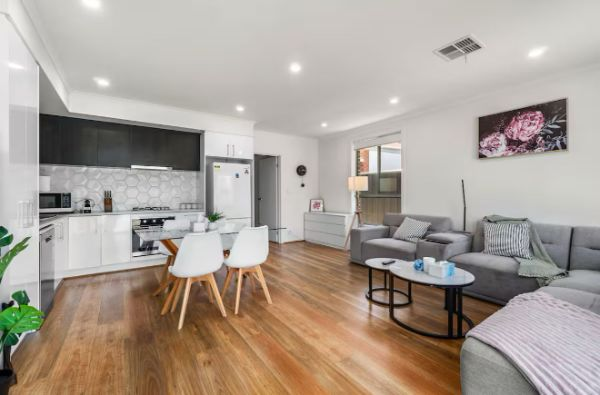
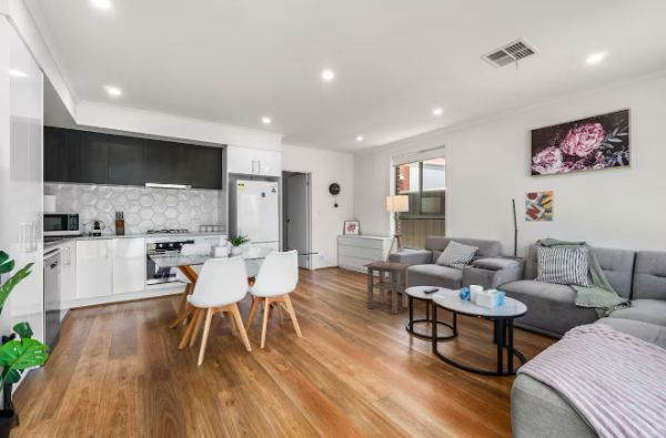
+ side table (387, 285)
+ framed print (538, 206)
